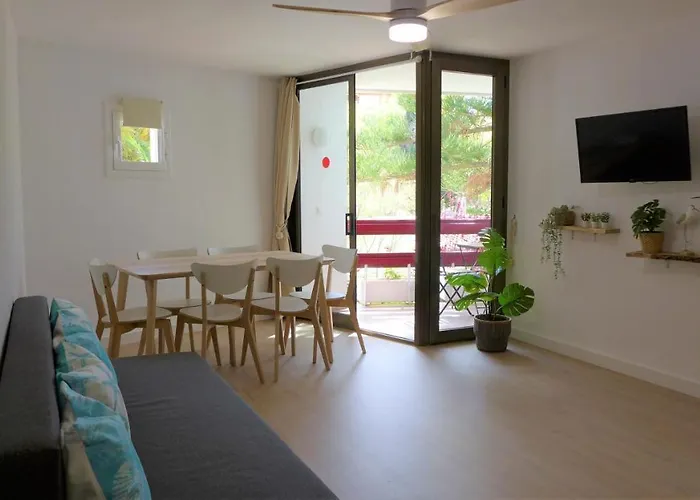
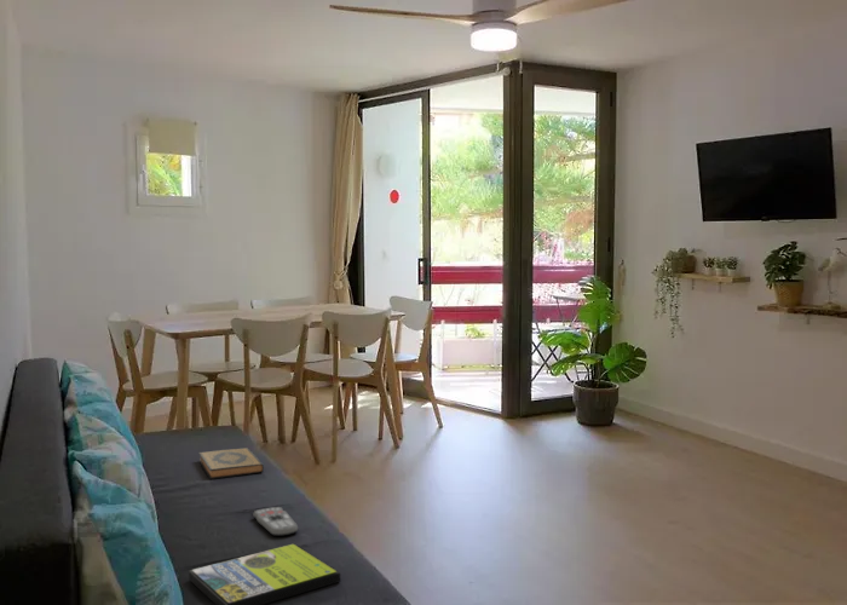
+ hardback book (230, 462)
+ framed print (264, 575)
+ remote control (276, 522)
